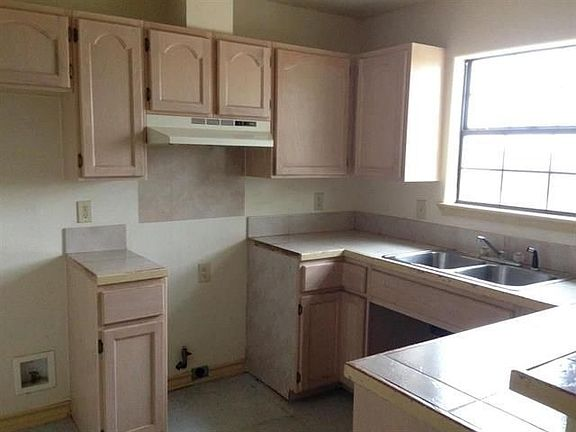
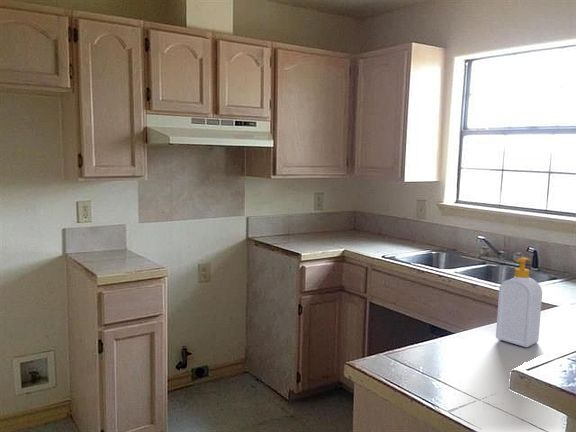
+ soap bottle (520, 299)
